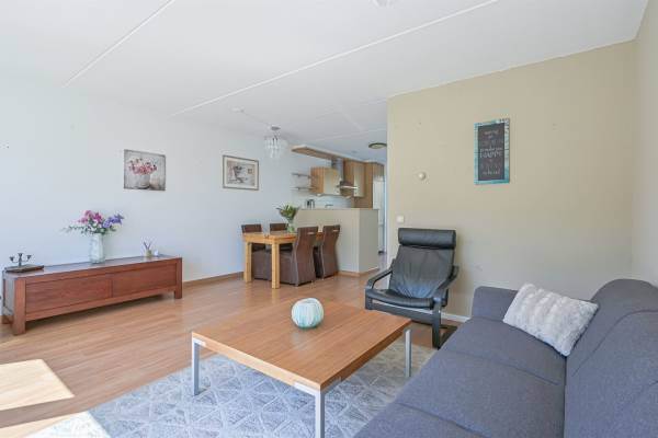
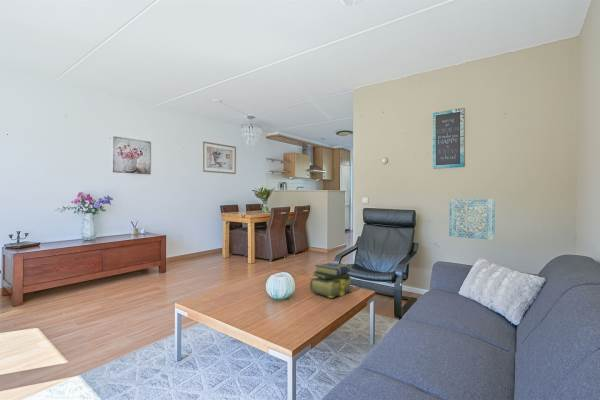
+ stack of books (331, 277)
+ wall art (471, 218)
